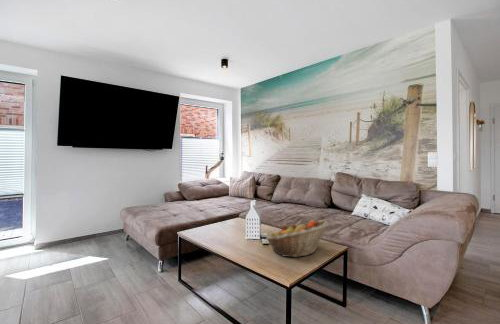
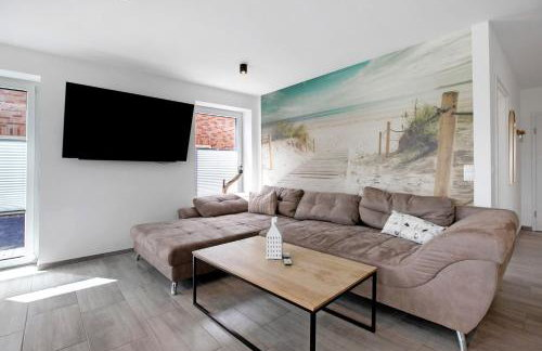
- fruit basket (297, 235)
